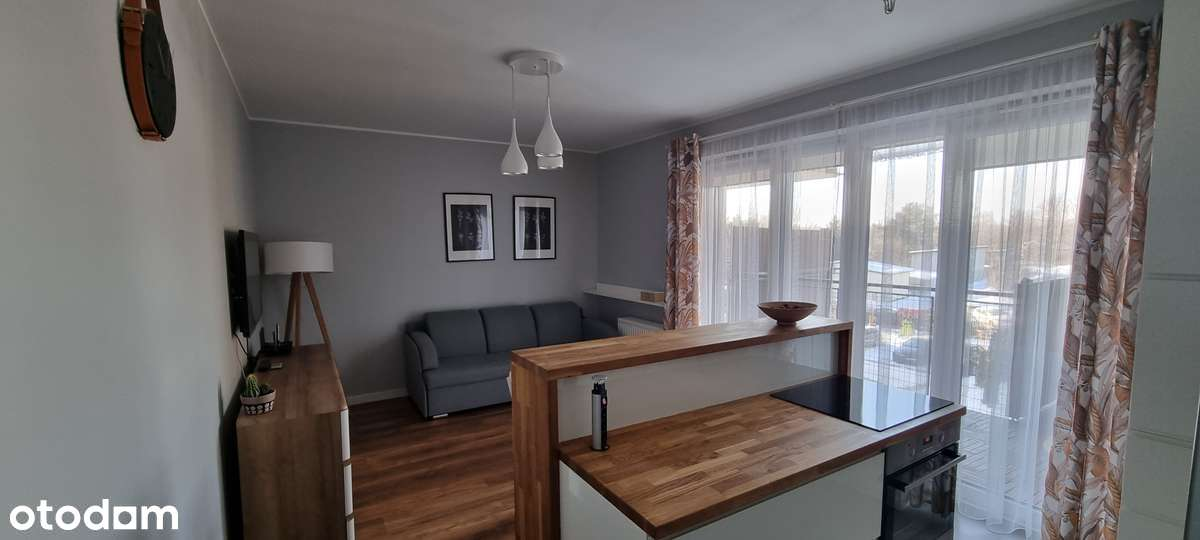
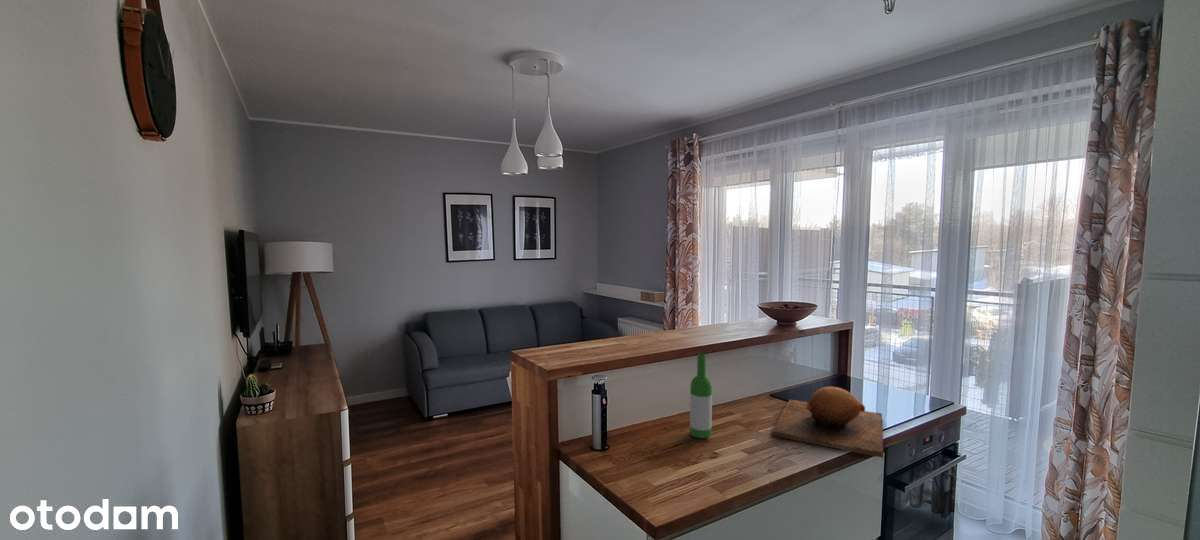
+ wine bottle (701, 394)
+ chopping board (830, 405)
